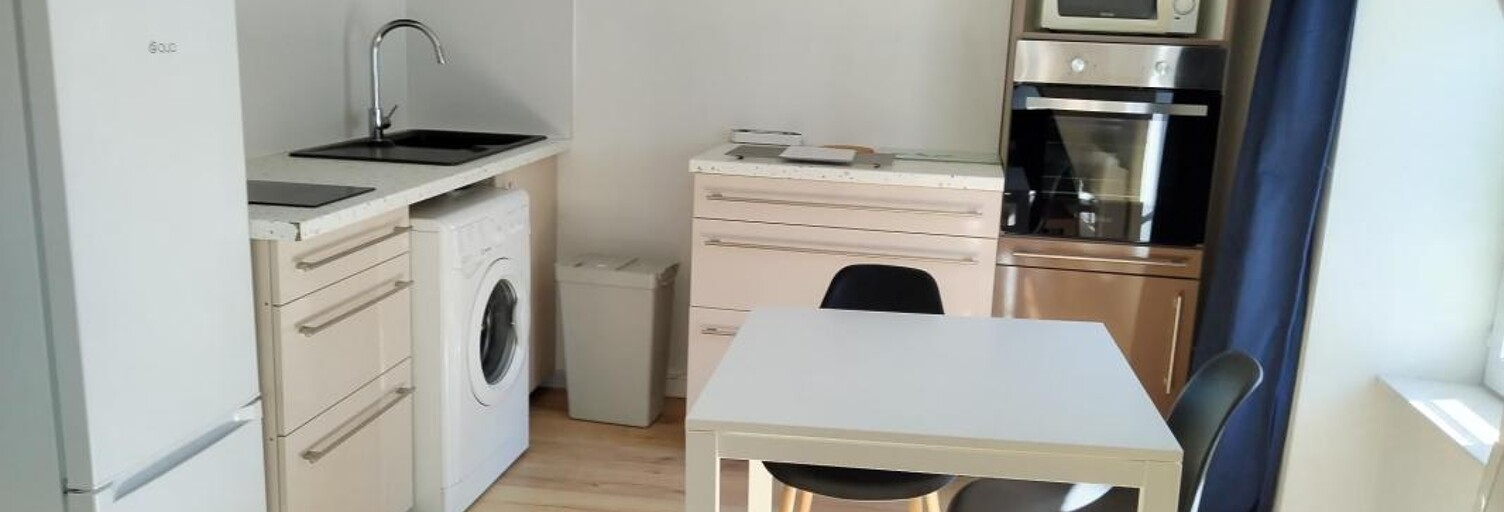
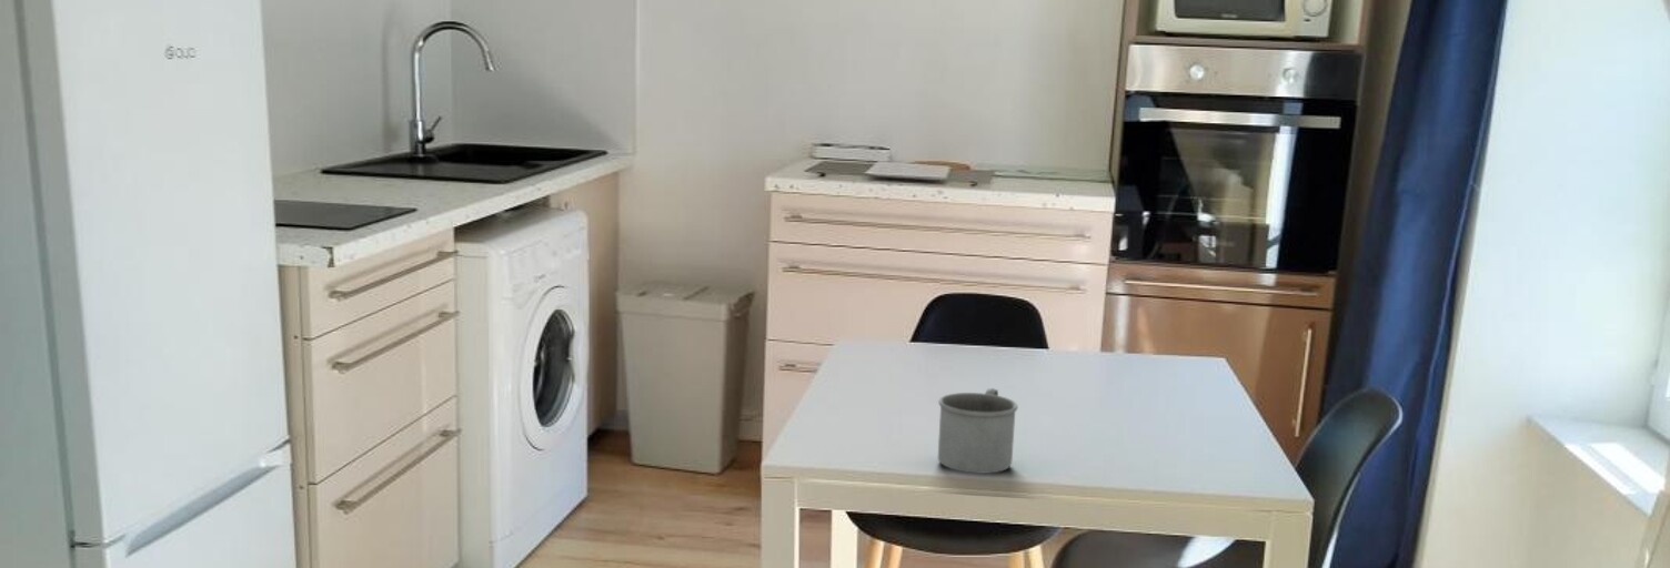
+ mug (977, 429)
